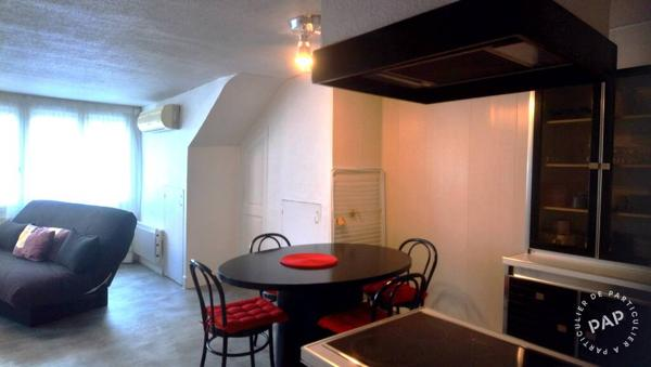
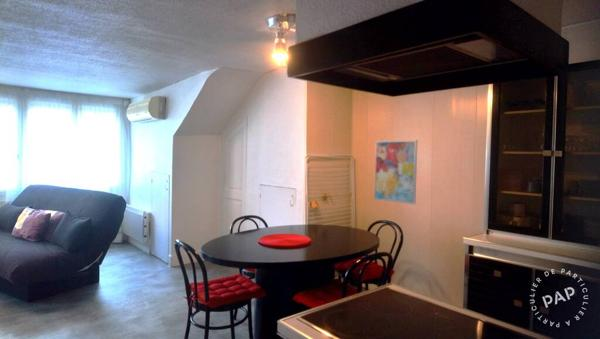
+ wall art (394, 171)
